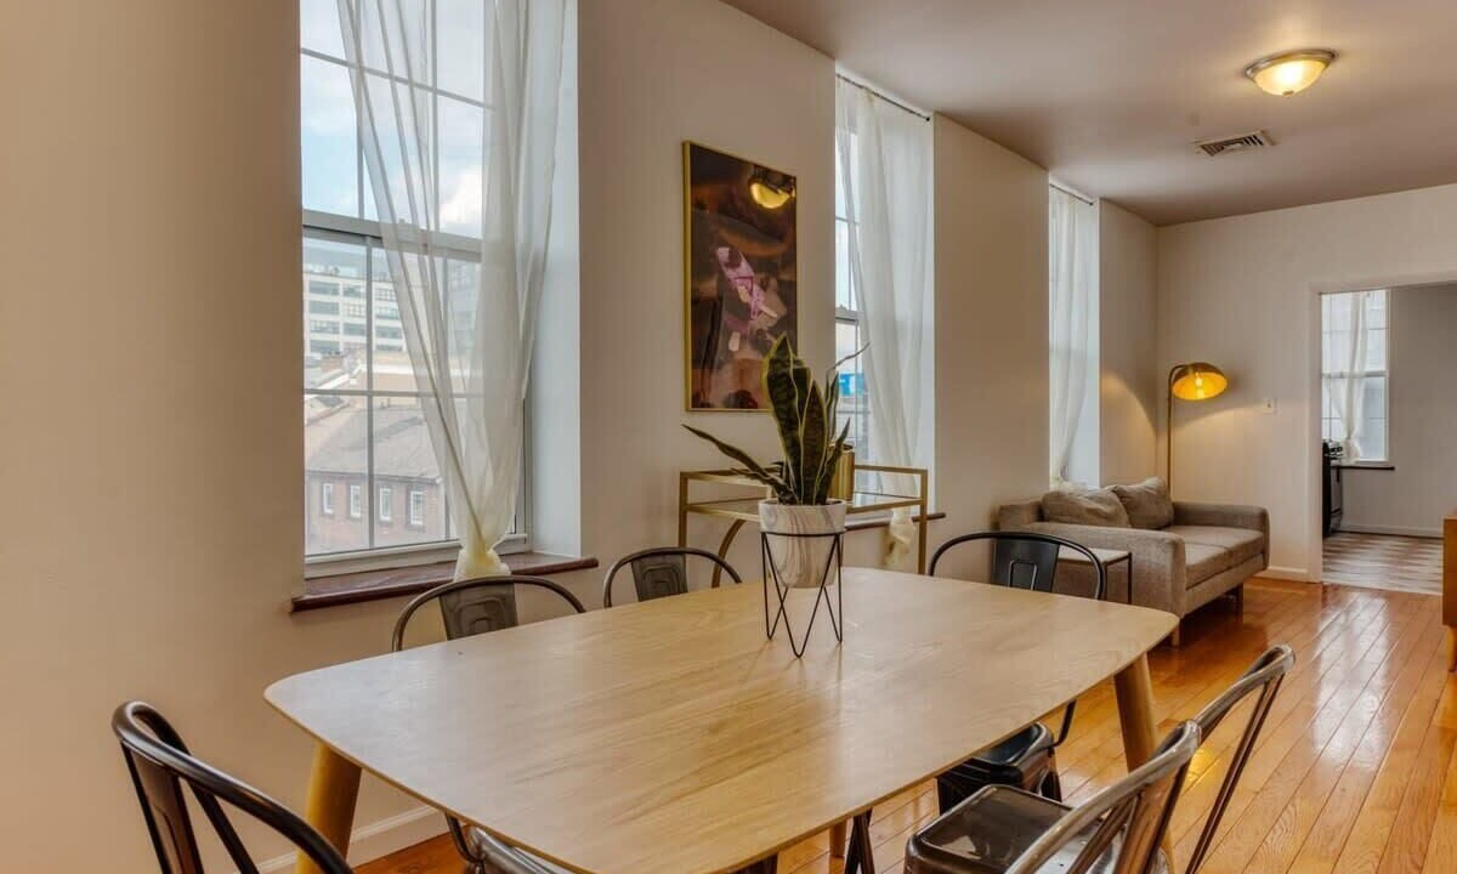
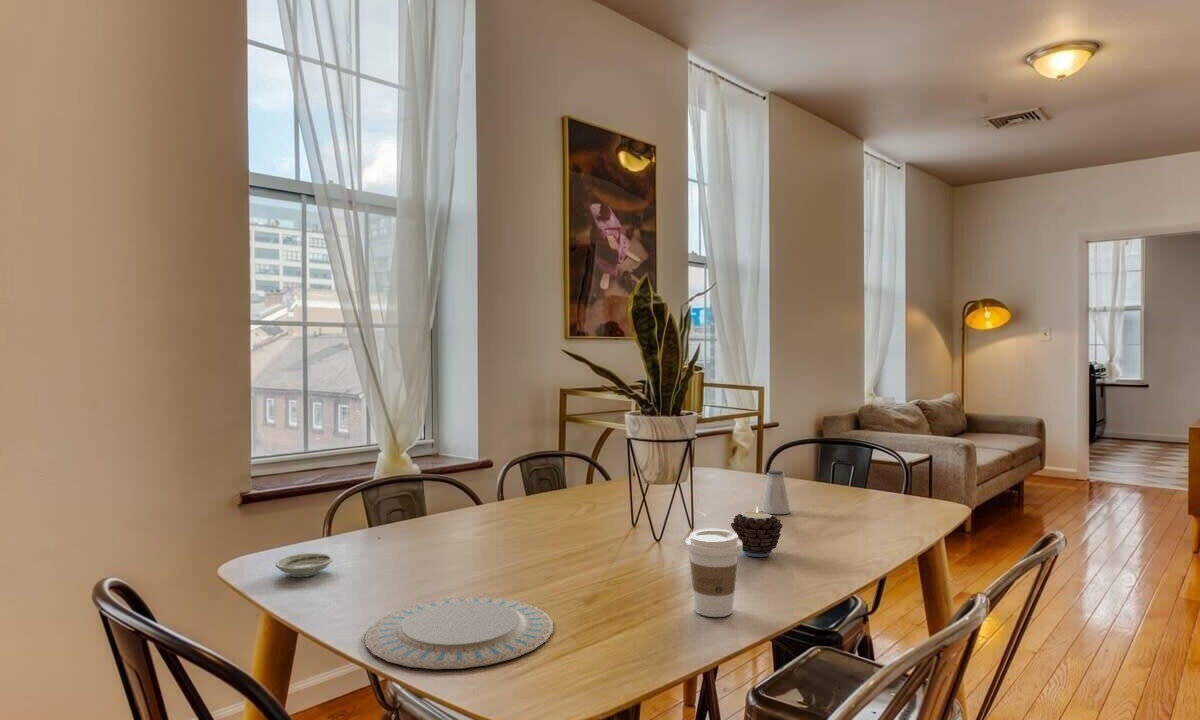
+ candle (756, 529)
+ coffee cup (713, 572)
+ saltshaker (775, 490)
+ chinaware (461, 625)
+ saucer (304, 566)
